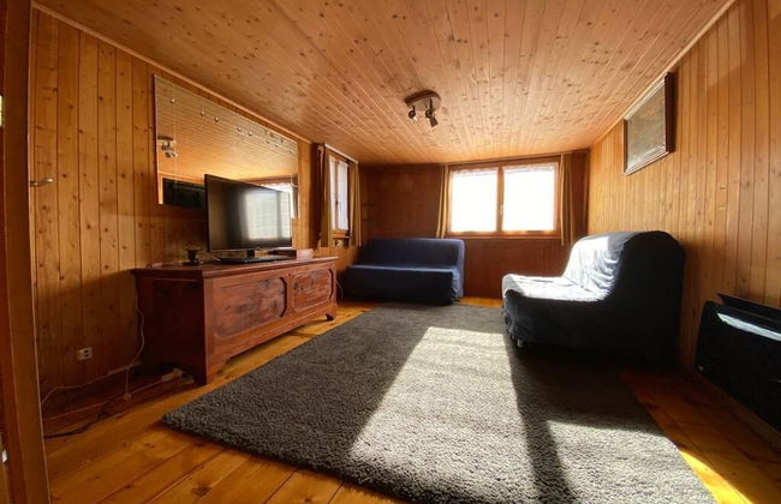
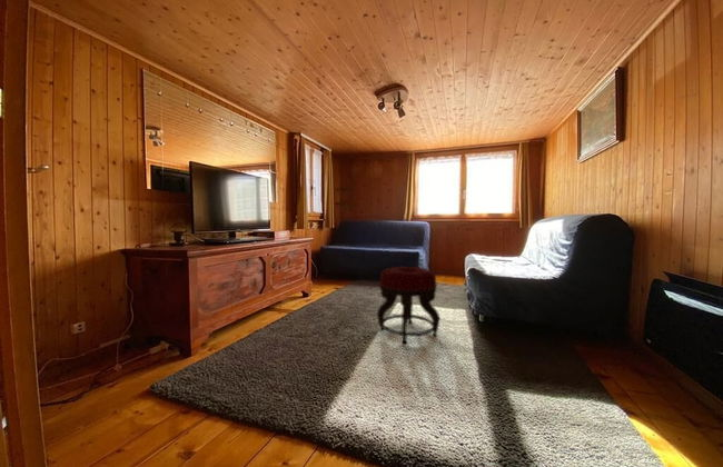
+ stool (407, 300)
